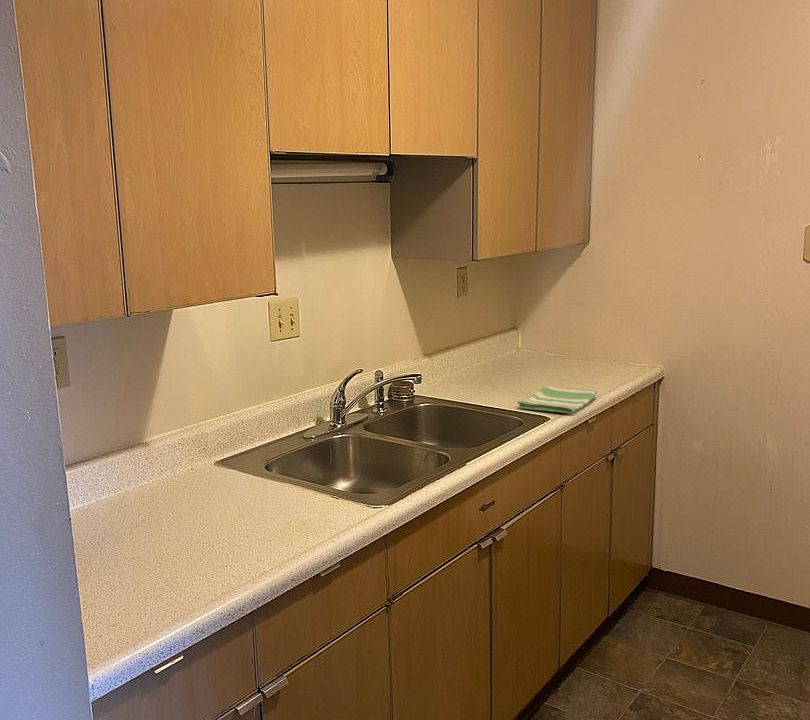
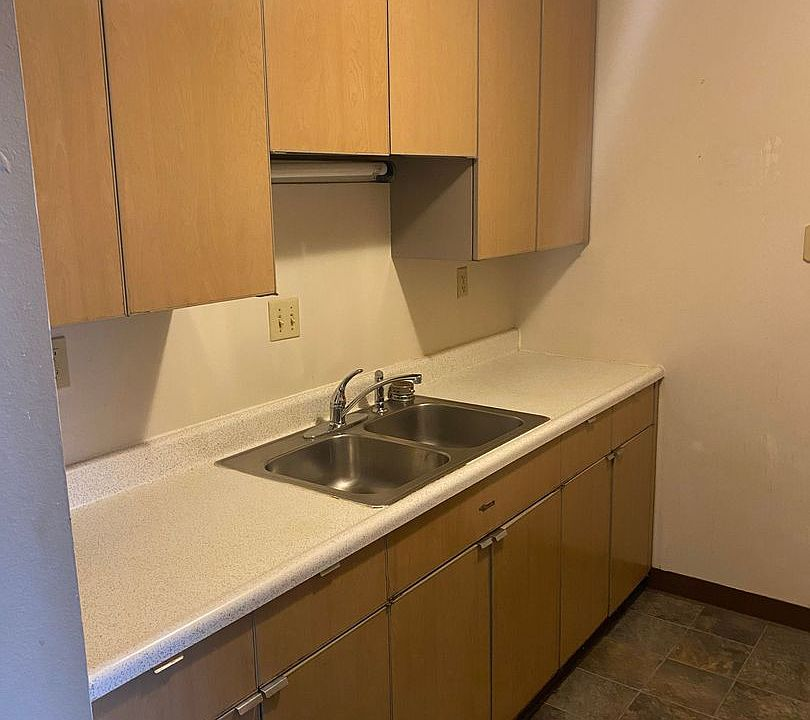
- dish towel (558, 398)
